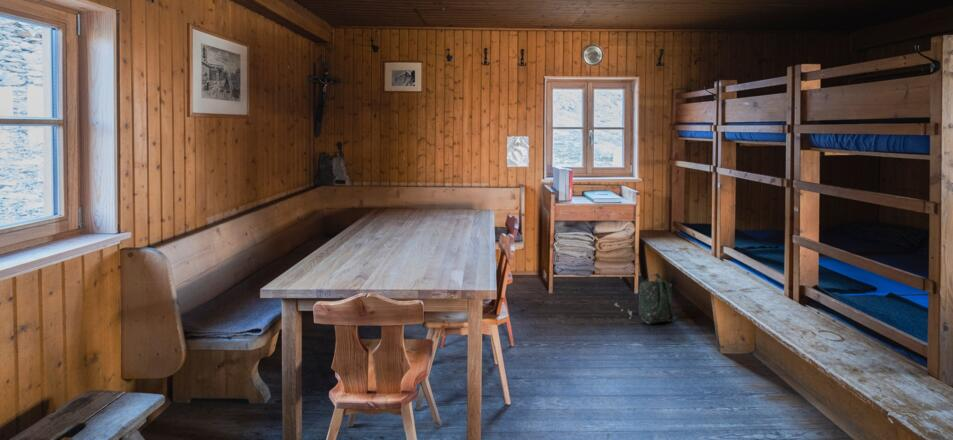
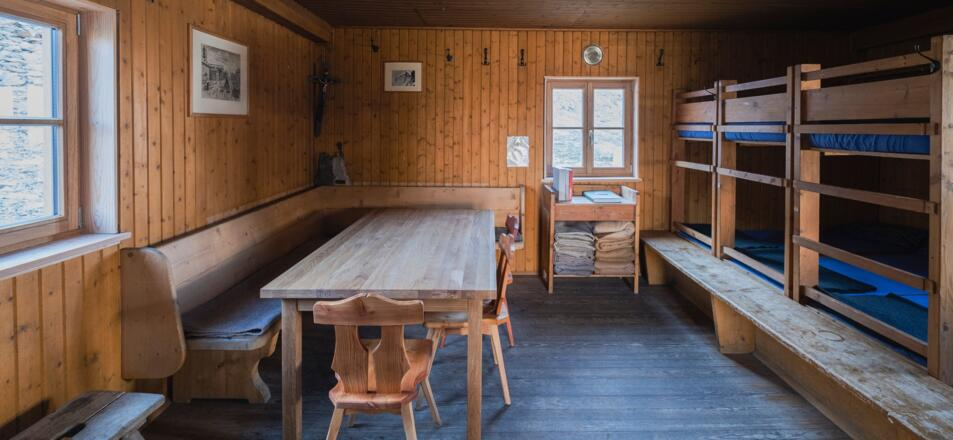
- backpack (646, 297)
